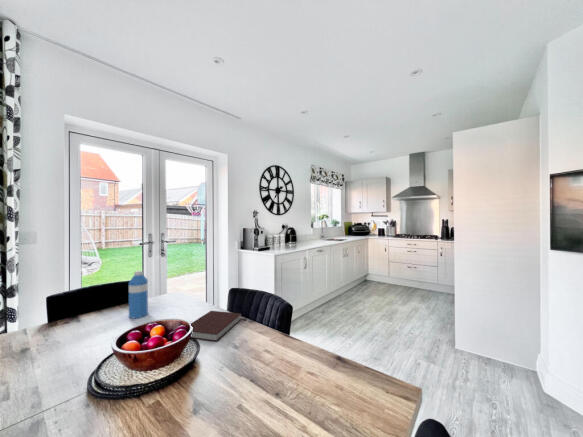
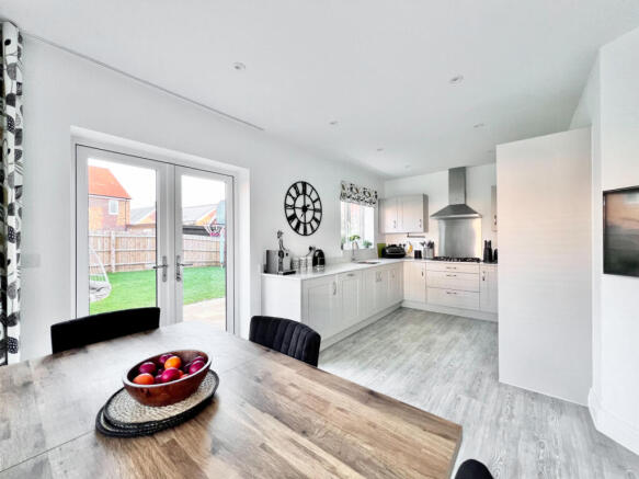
- notebook (213, 324)
- water bottle (138, 293)
